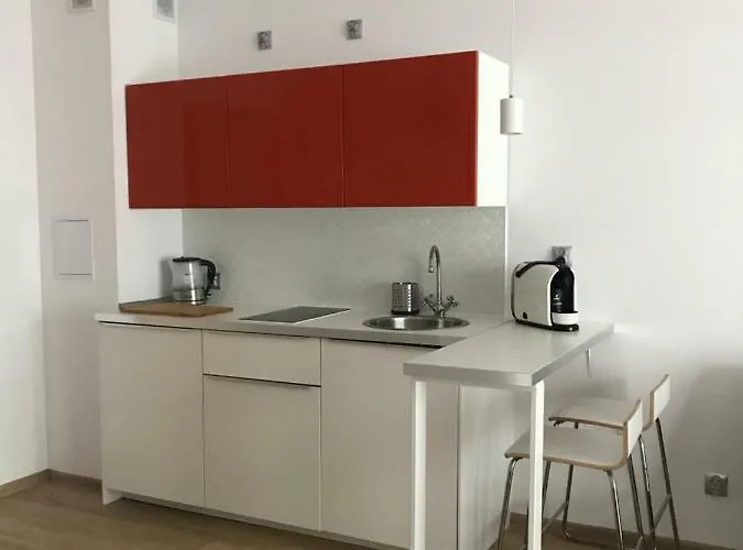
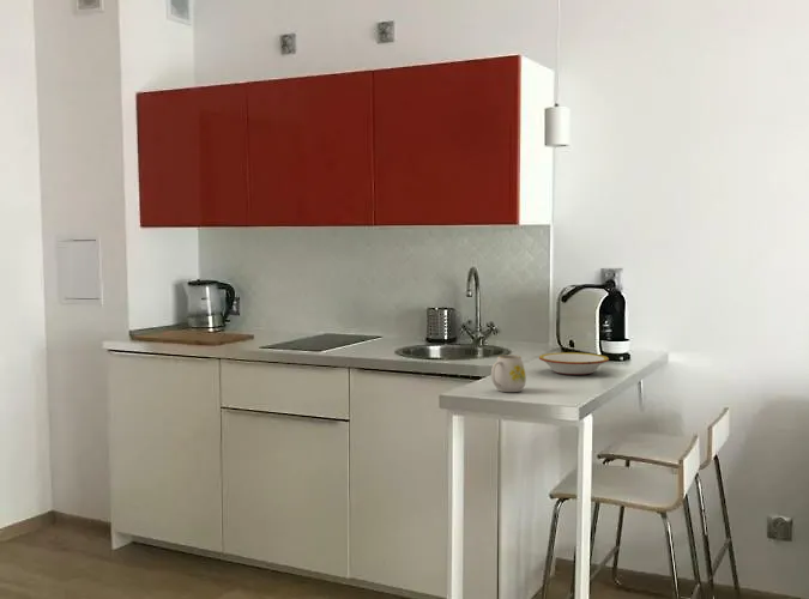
+ mug (506, 373)
+ bowl (573, 364)
